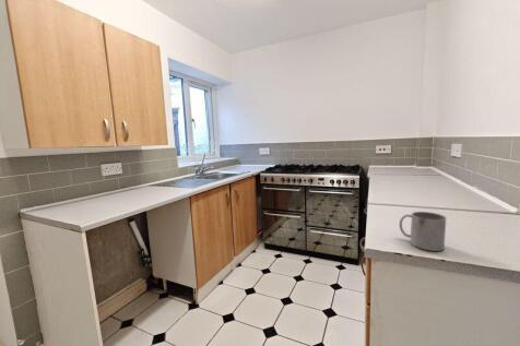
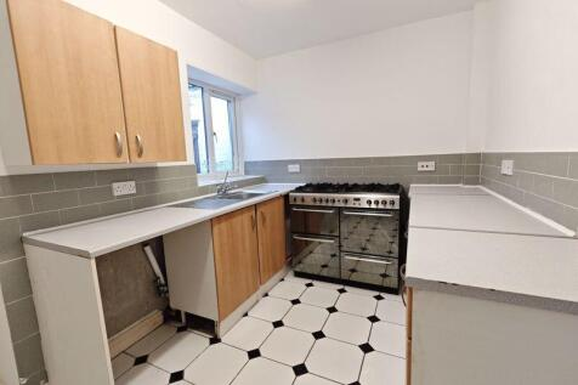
- mug (421, 228)
